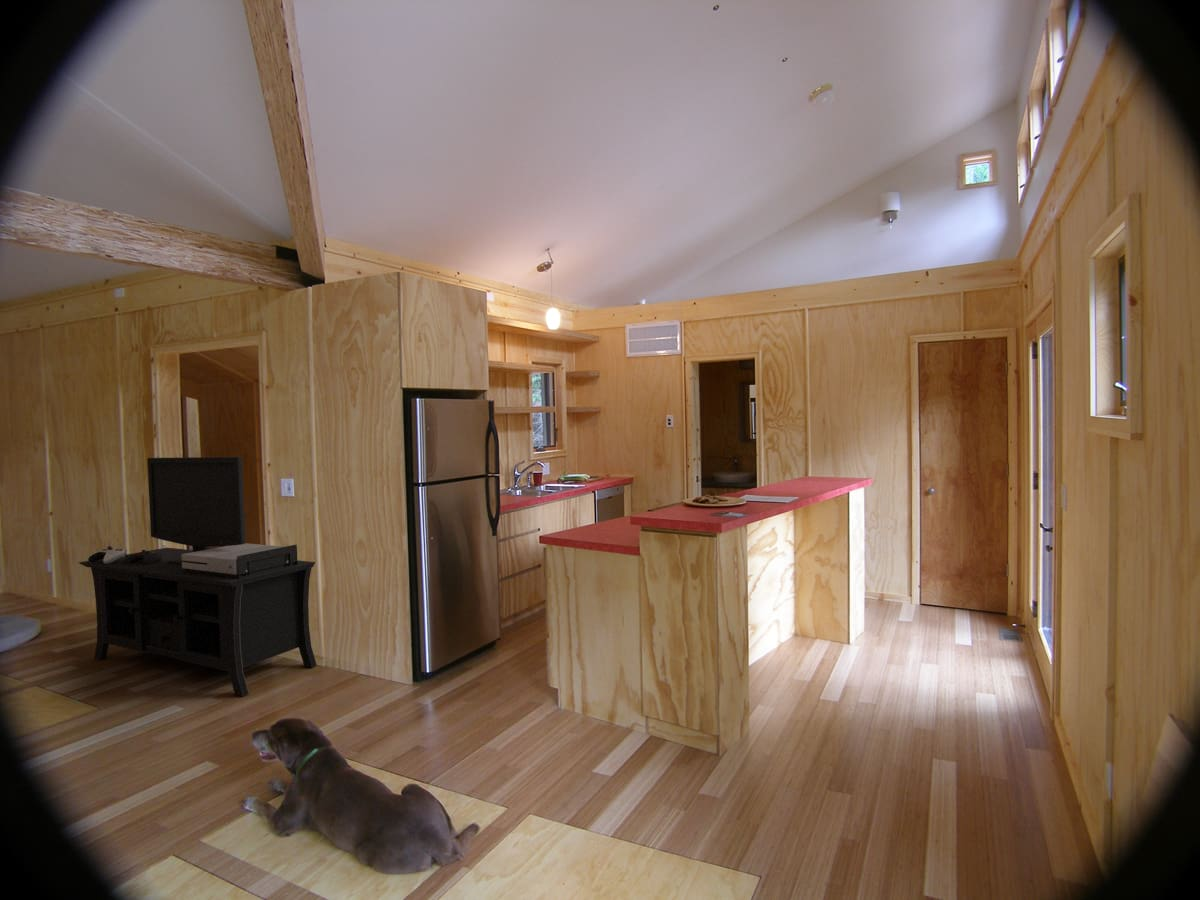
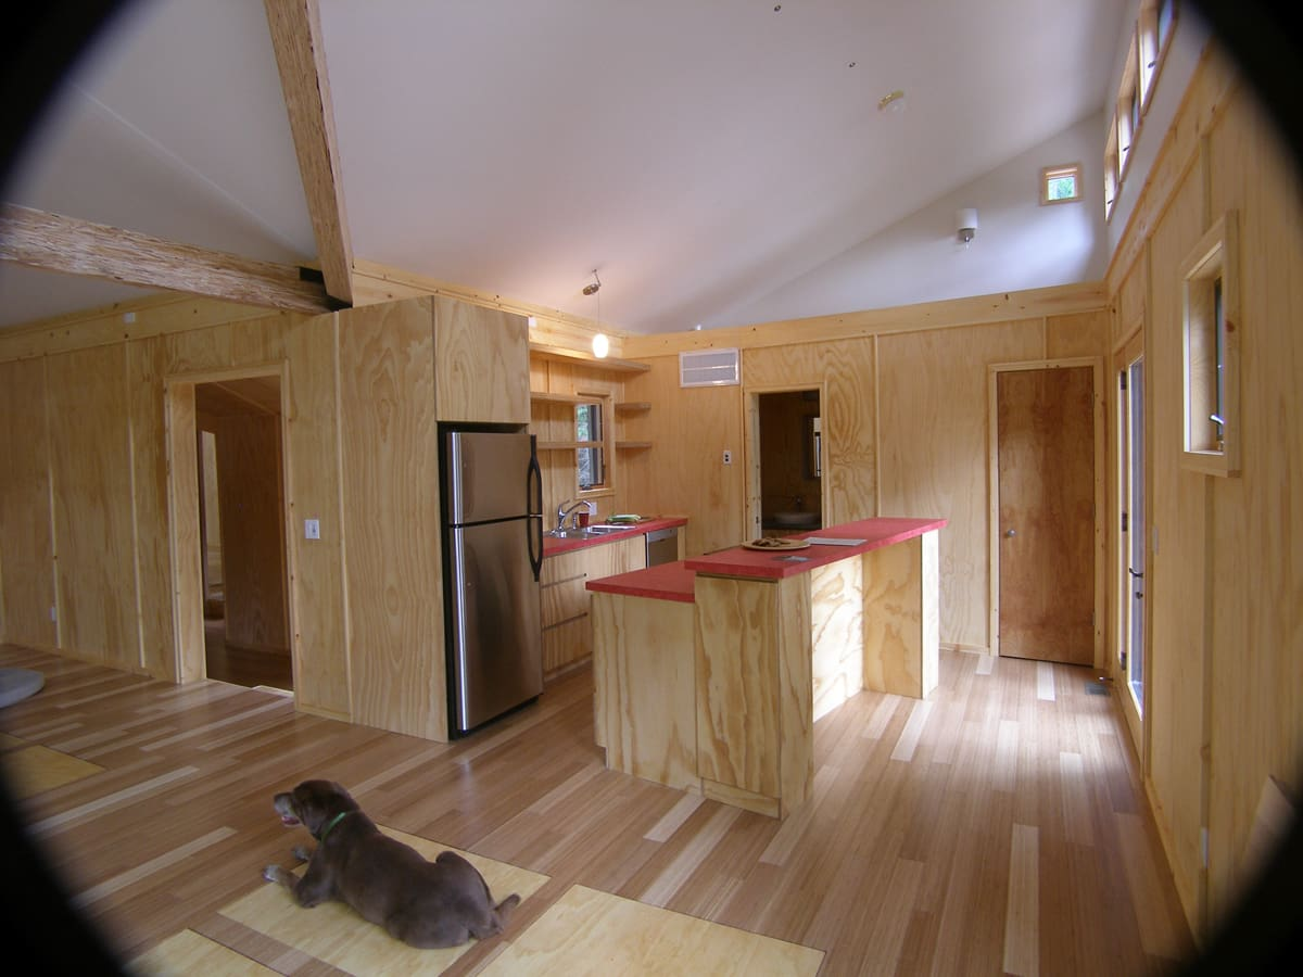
- media console (193, 560)
